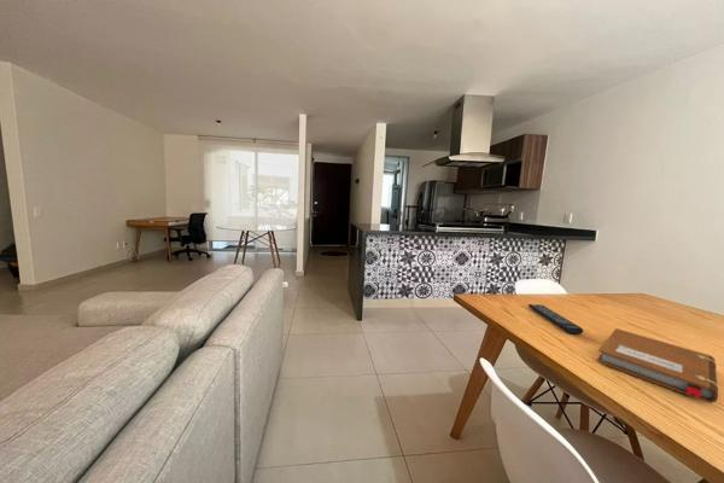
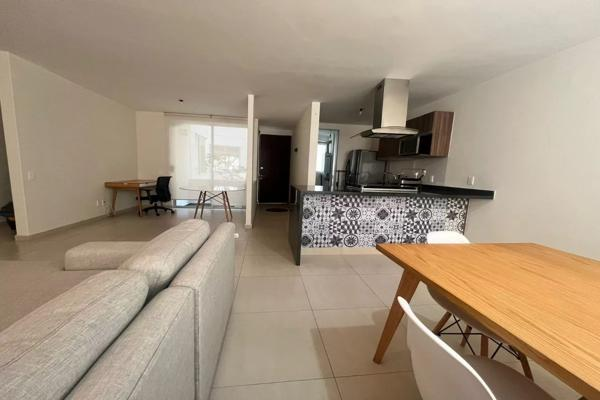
- remote control (551, 316)
- notebook (655, 360)
